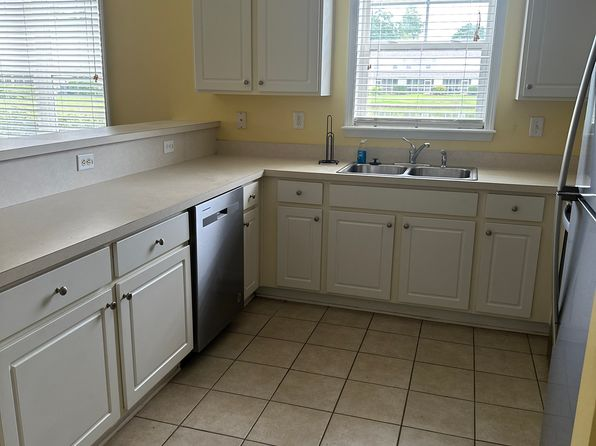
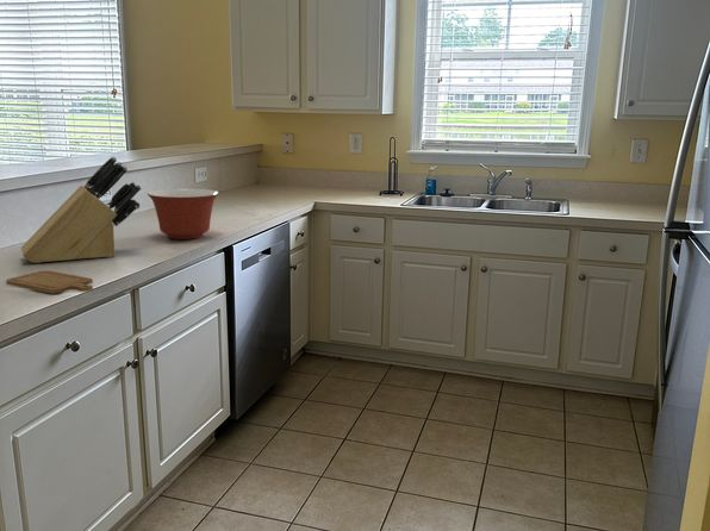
+ chopping board (56, 282)
+ mixing bowl (183, 214)
+ knife block (81, 207)
